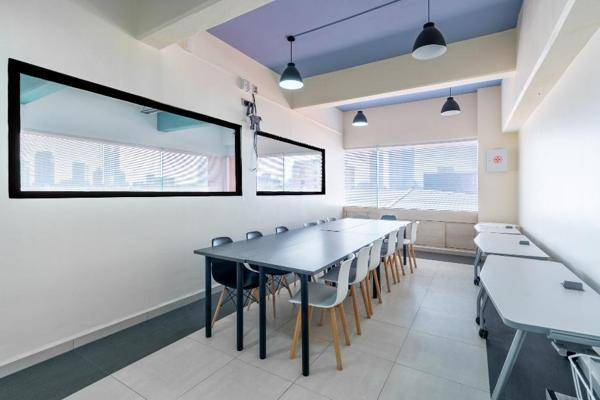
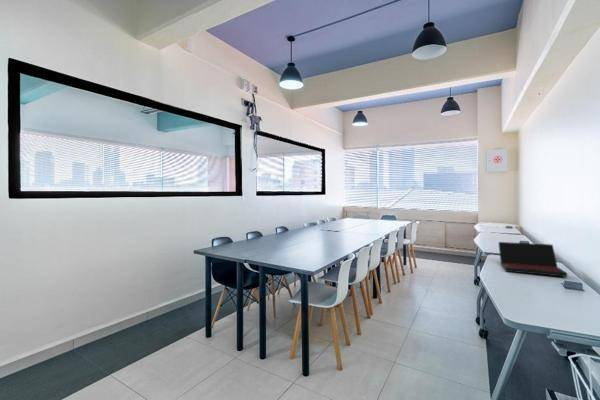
+ laptop (529, 257)
